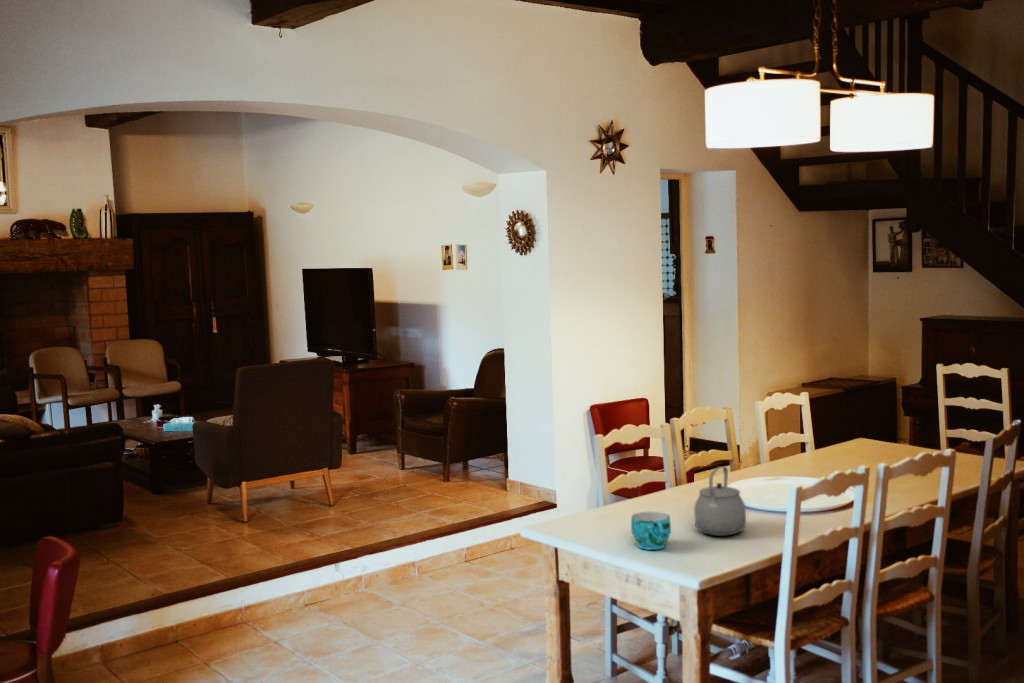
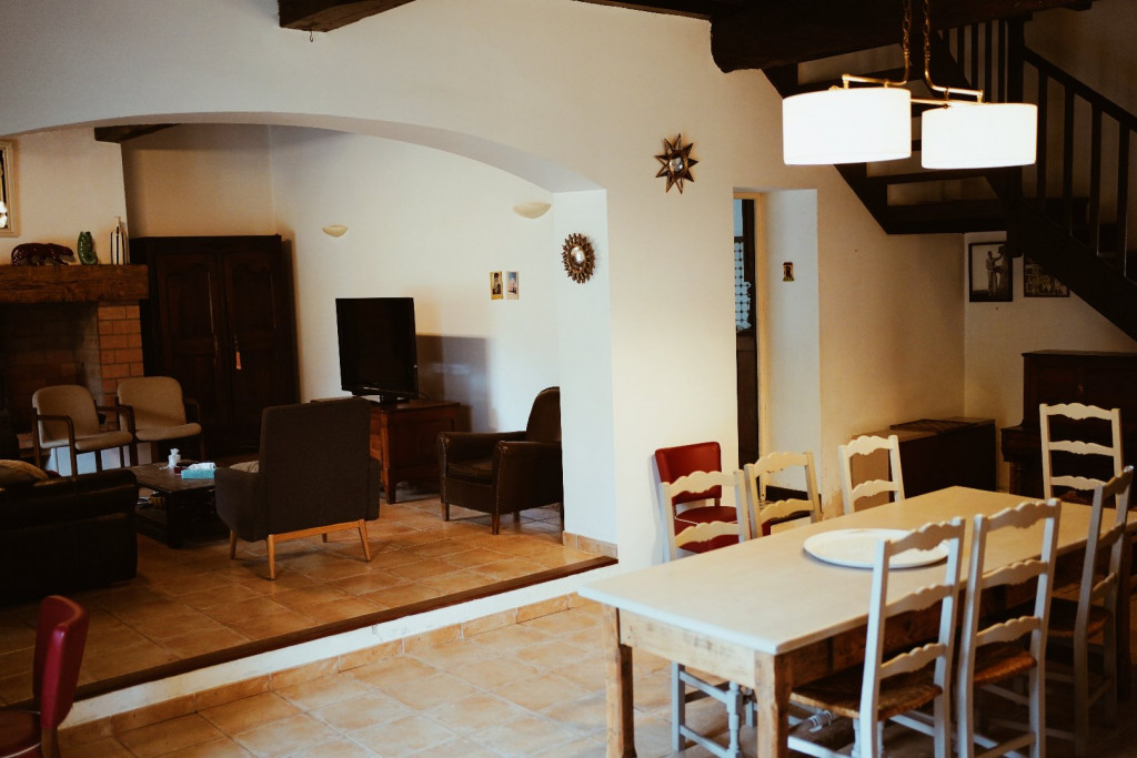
- cup (653, 531)
- tea kettle (721, 498)
